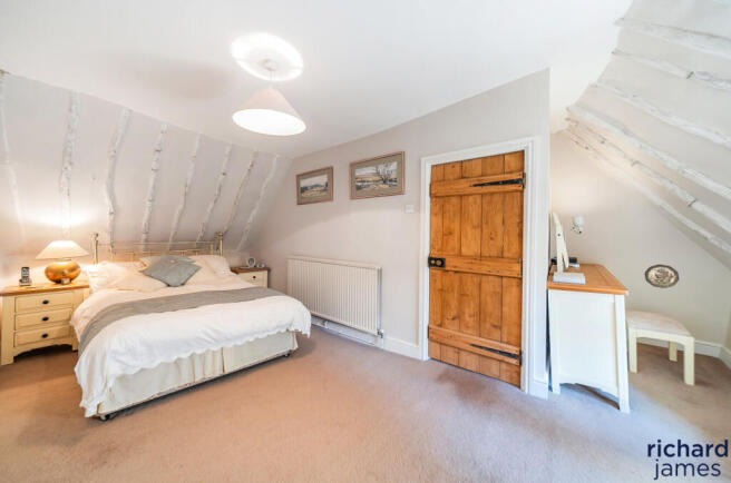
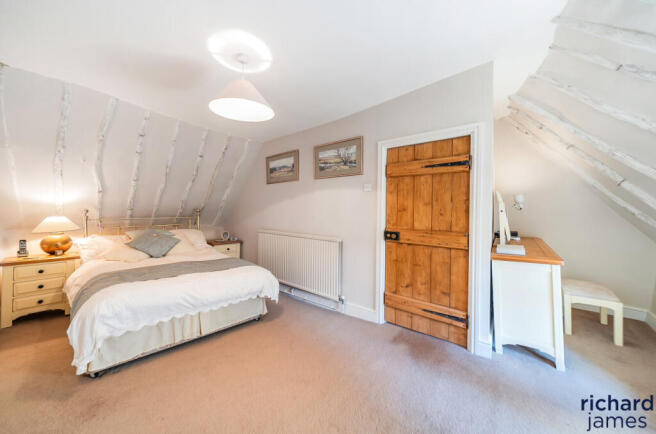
- decorative plate (661, 276)
